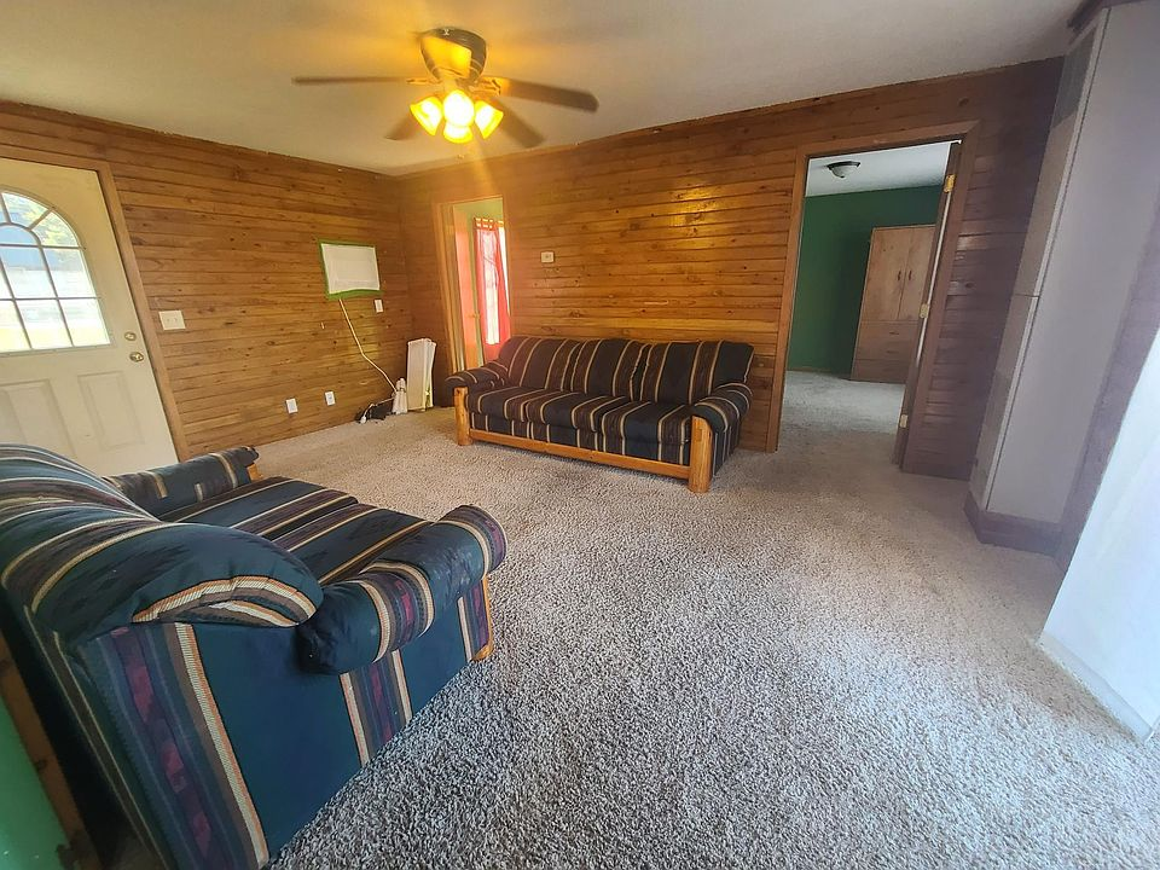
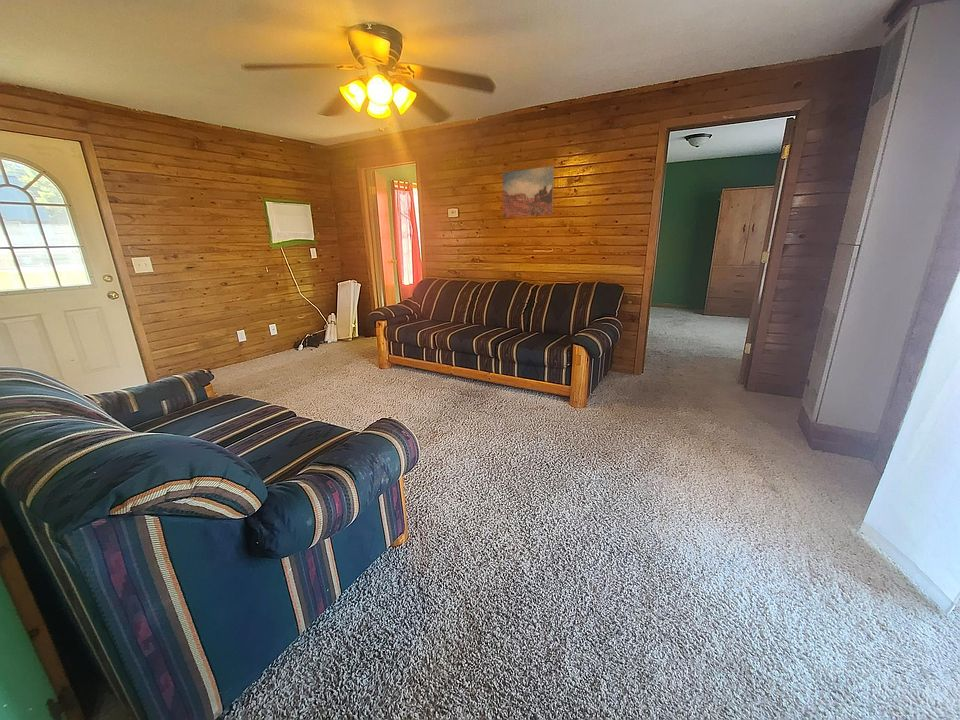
+ wall art (527, 193)
